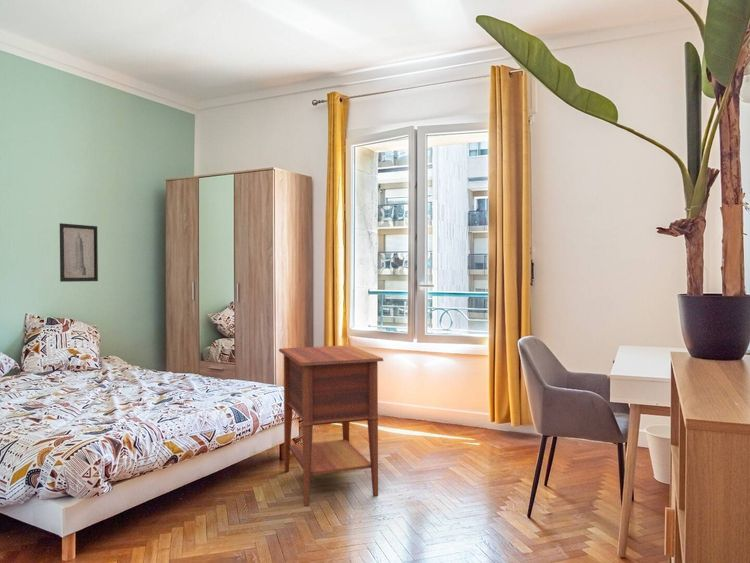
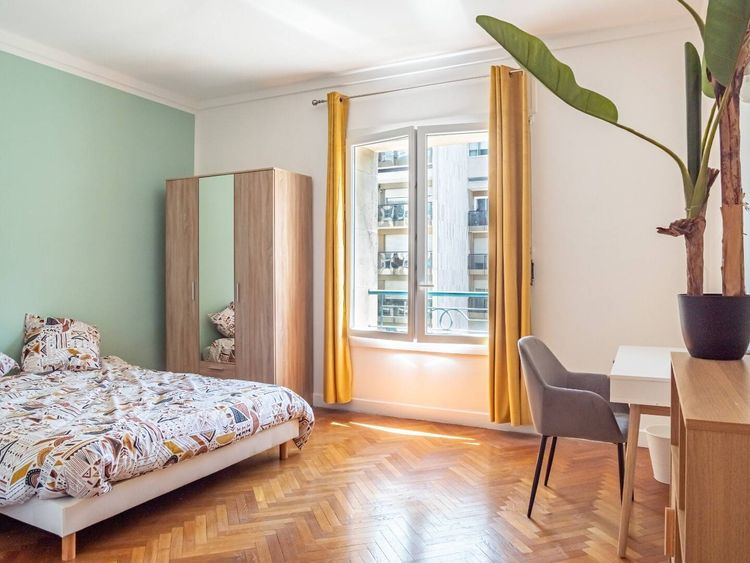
- wall art (79, 253)
- nightstand (328, 417)
